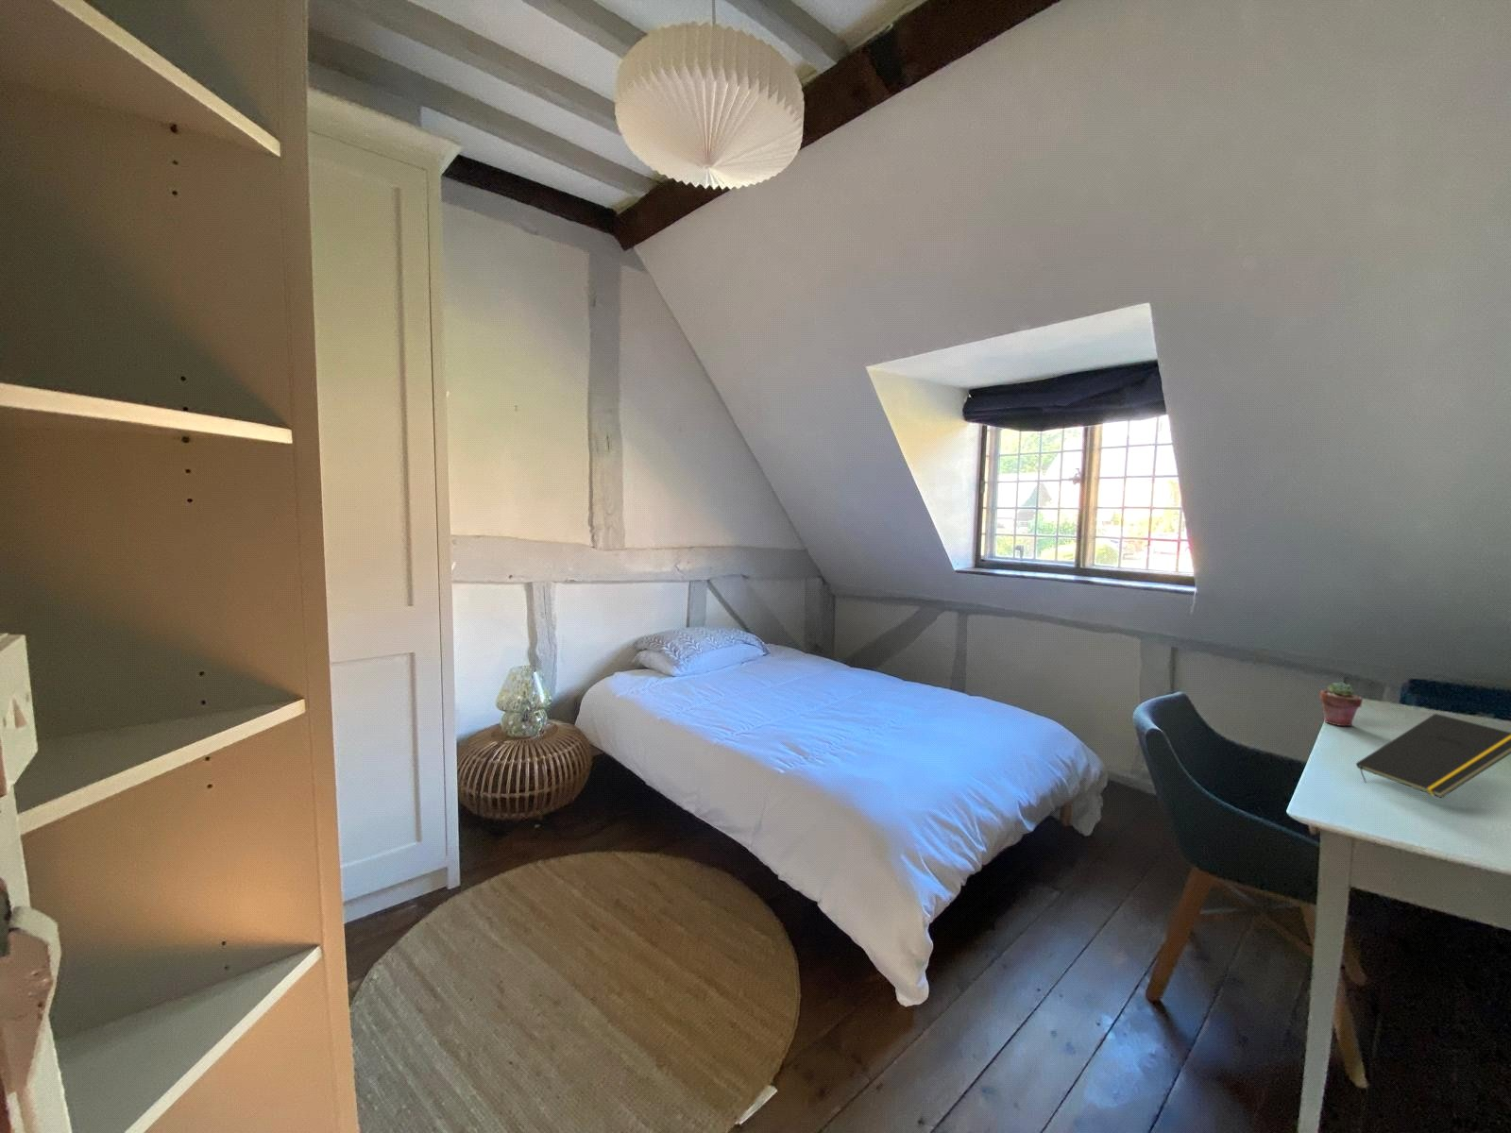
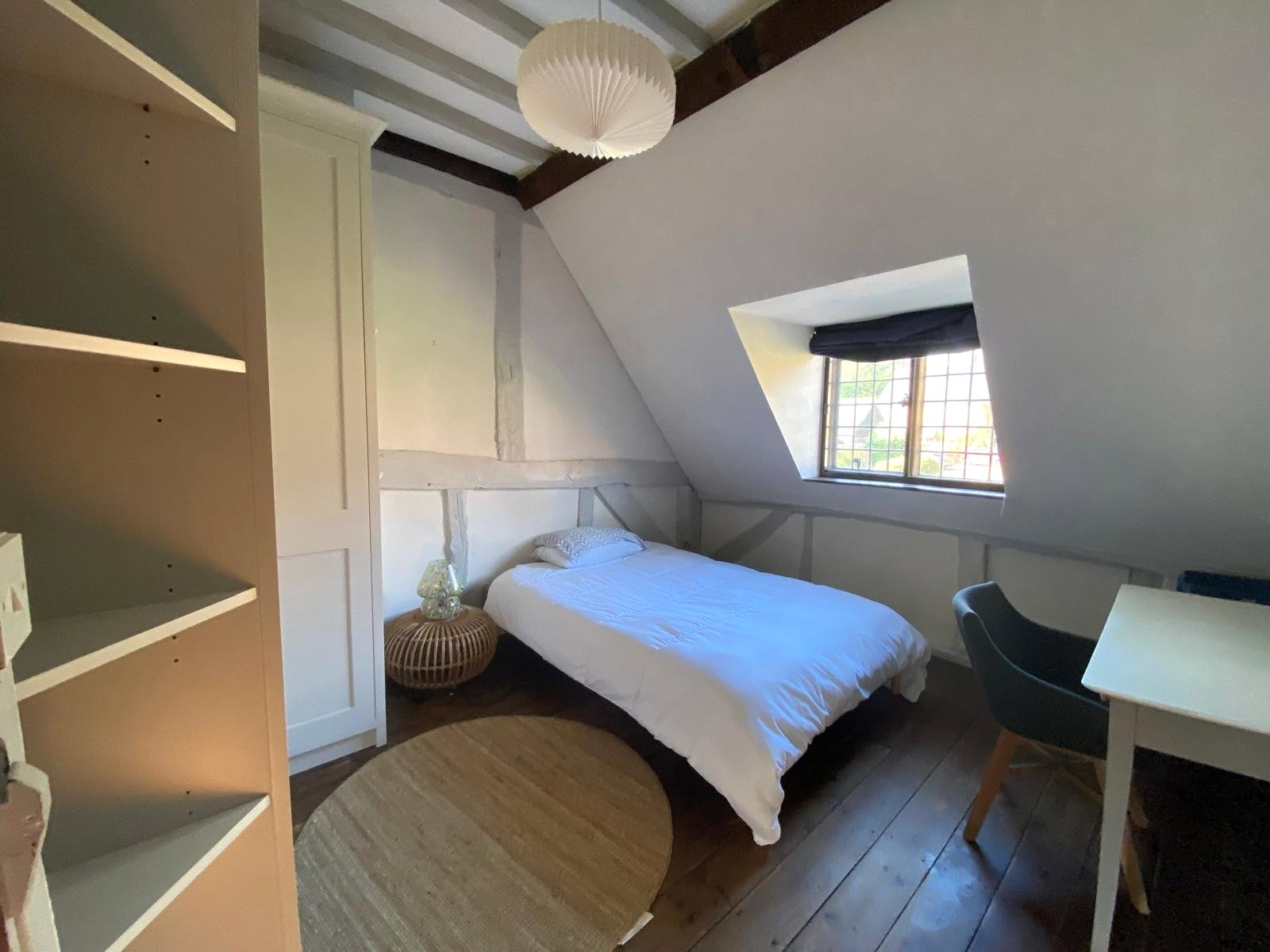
- potted succulent (1340, 702)
- notepad (1436, 759)
